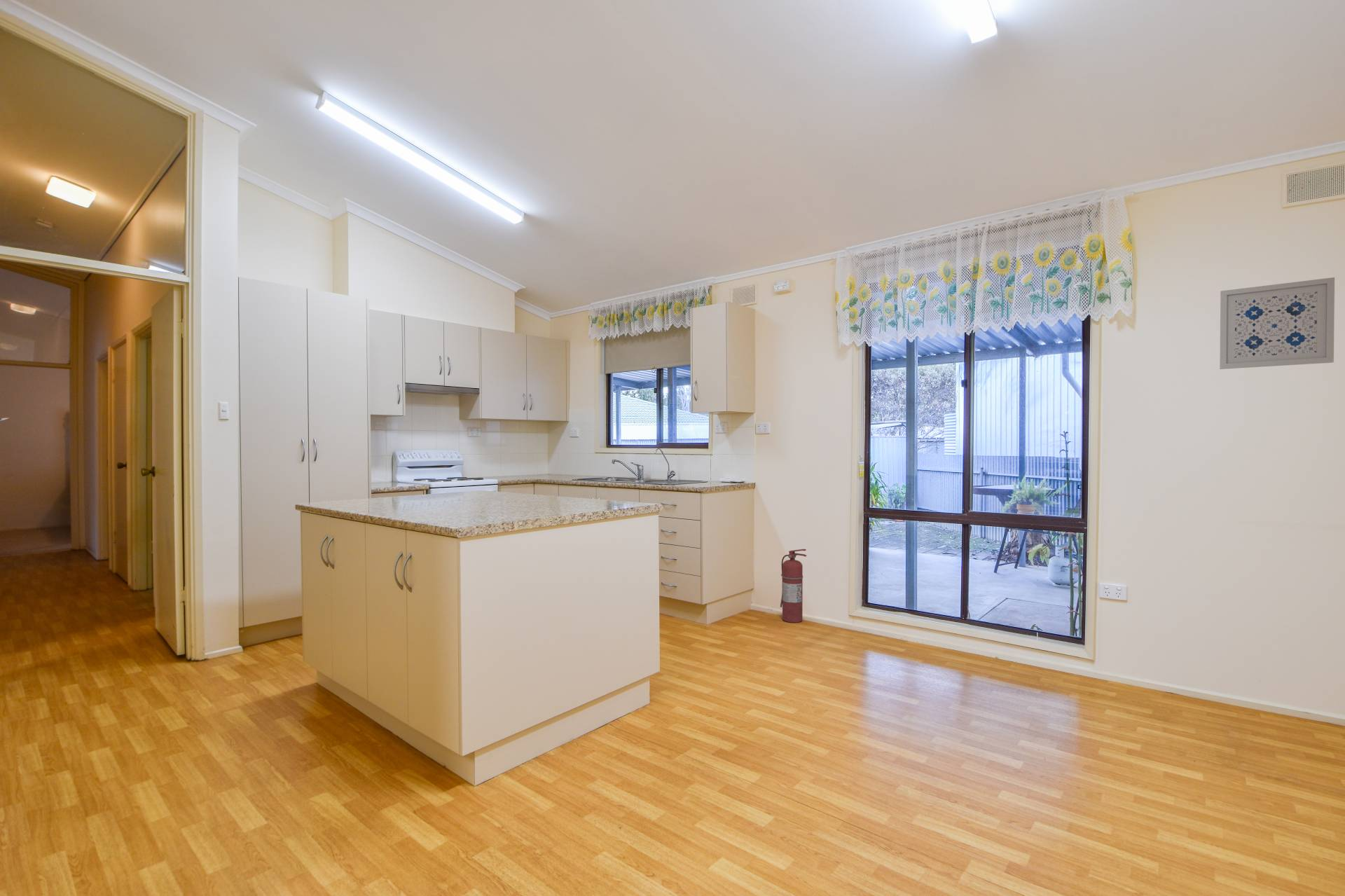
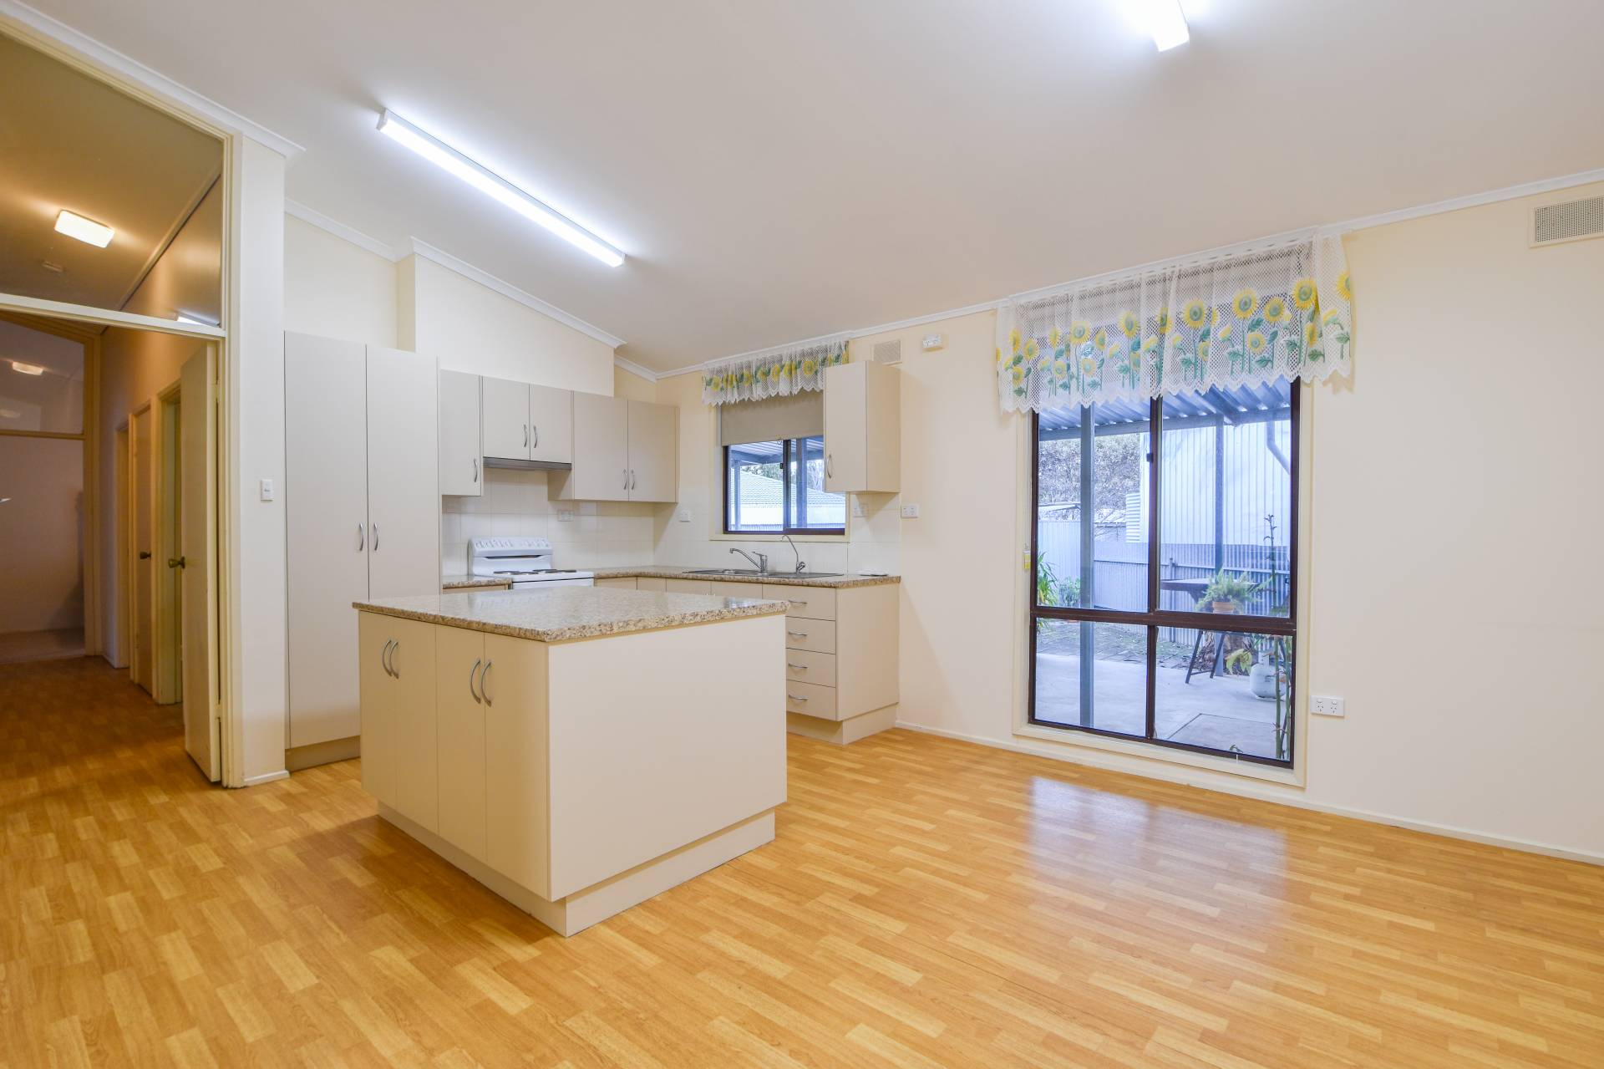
- wall art (1274, 325)
- fire extinguisher (792, 584)
